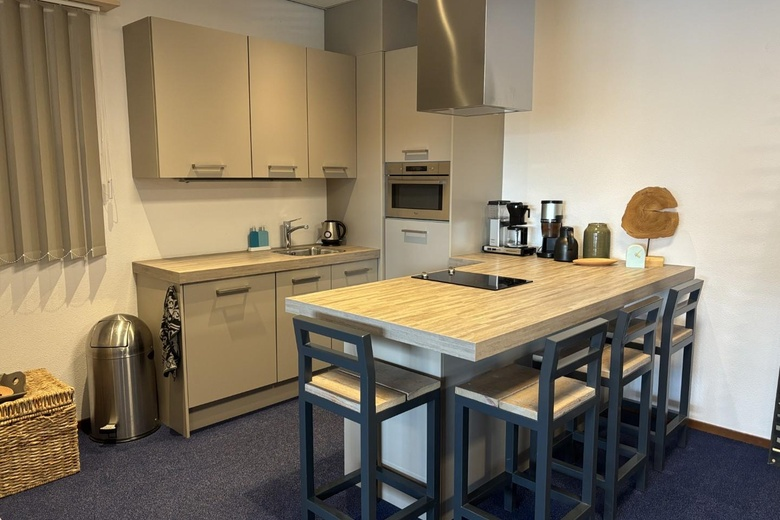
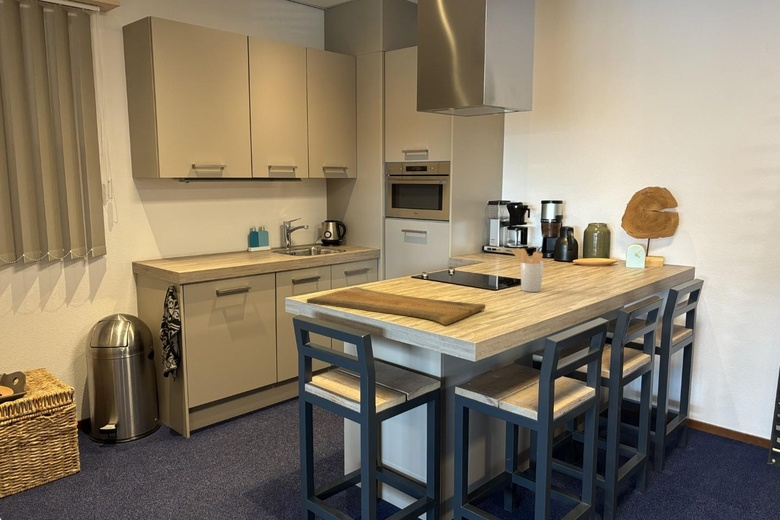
+ cutting board (394, 303)
+ utensil holder (527, 268)
